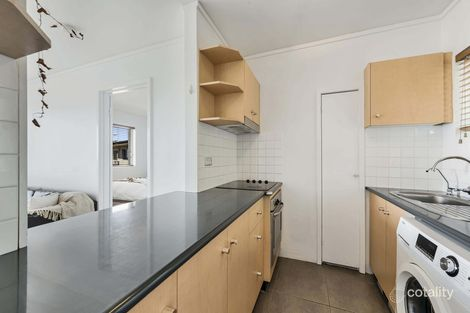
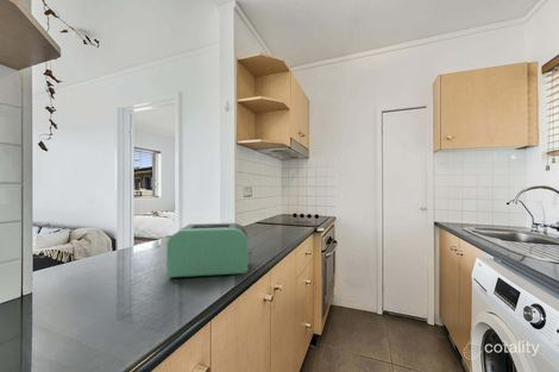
+ toaster (211, 247)
